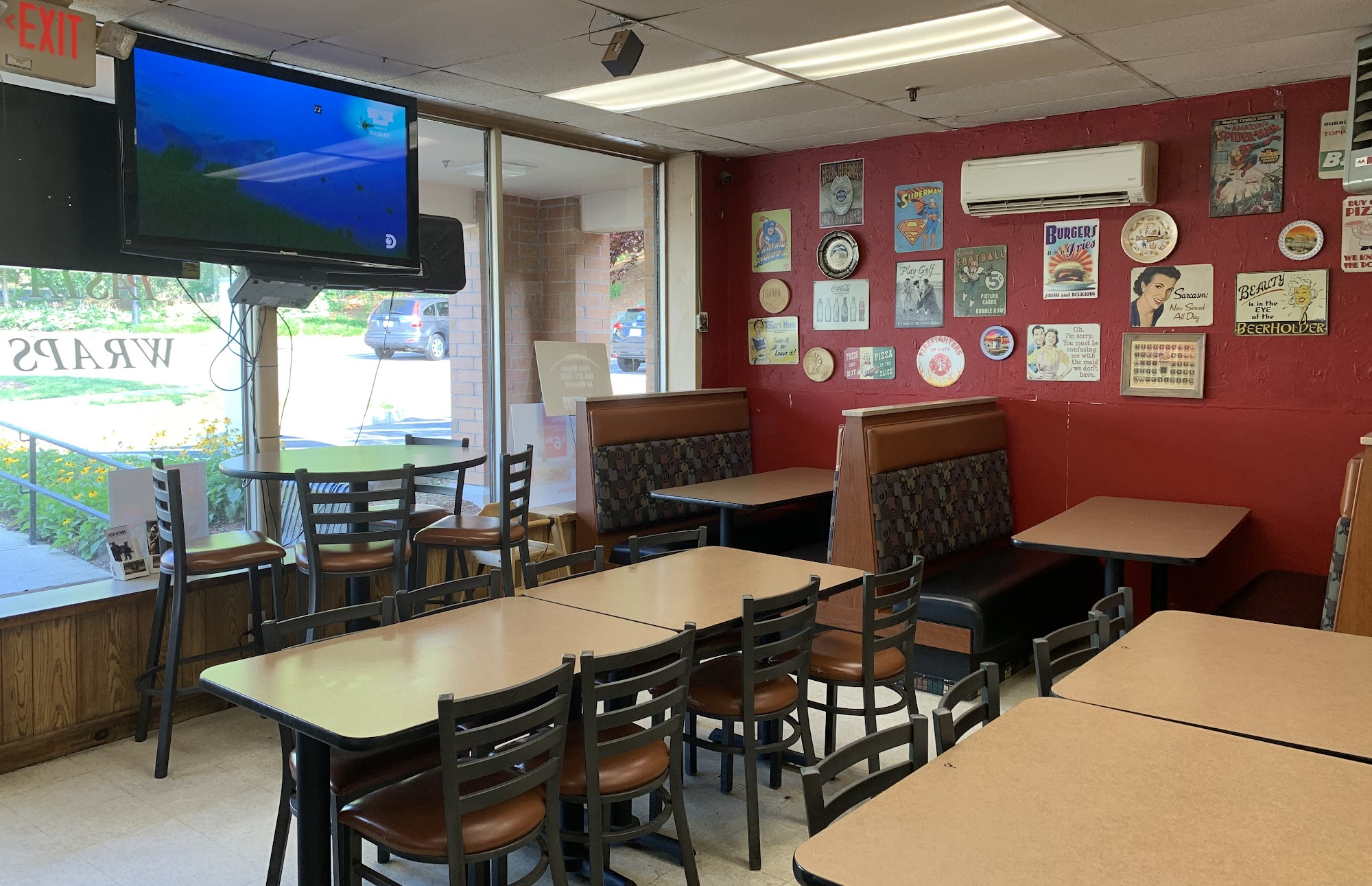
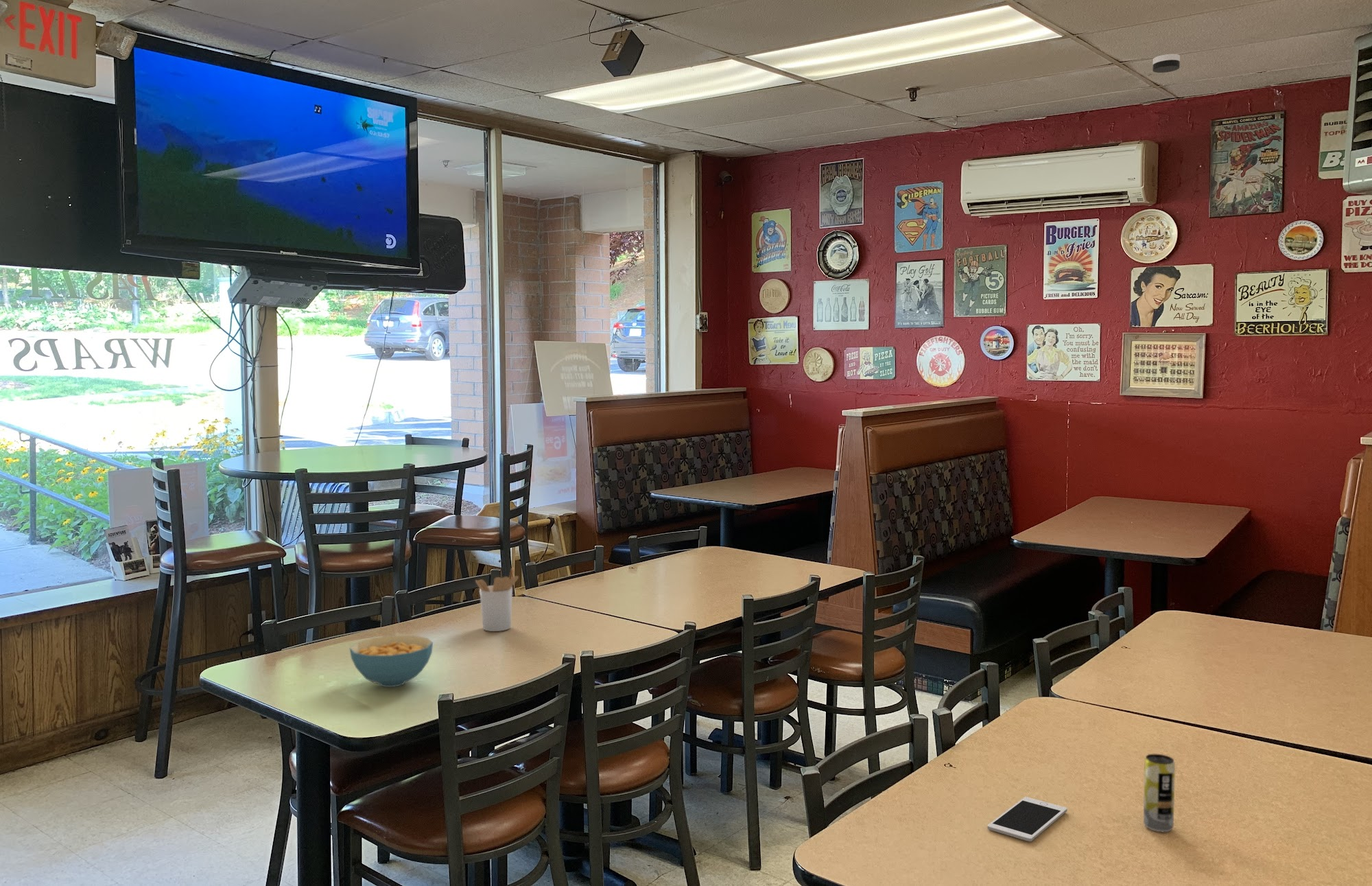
+ utensil holder (499, 600)
+ cereal bowl (392, 664)
+ beverage can (1159, 793)
+ smoke detector (1166, 63)
+ cell phone (1028, 818)
